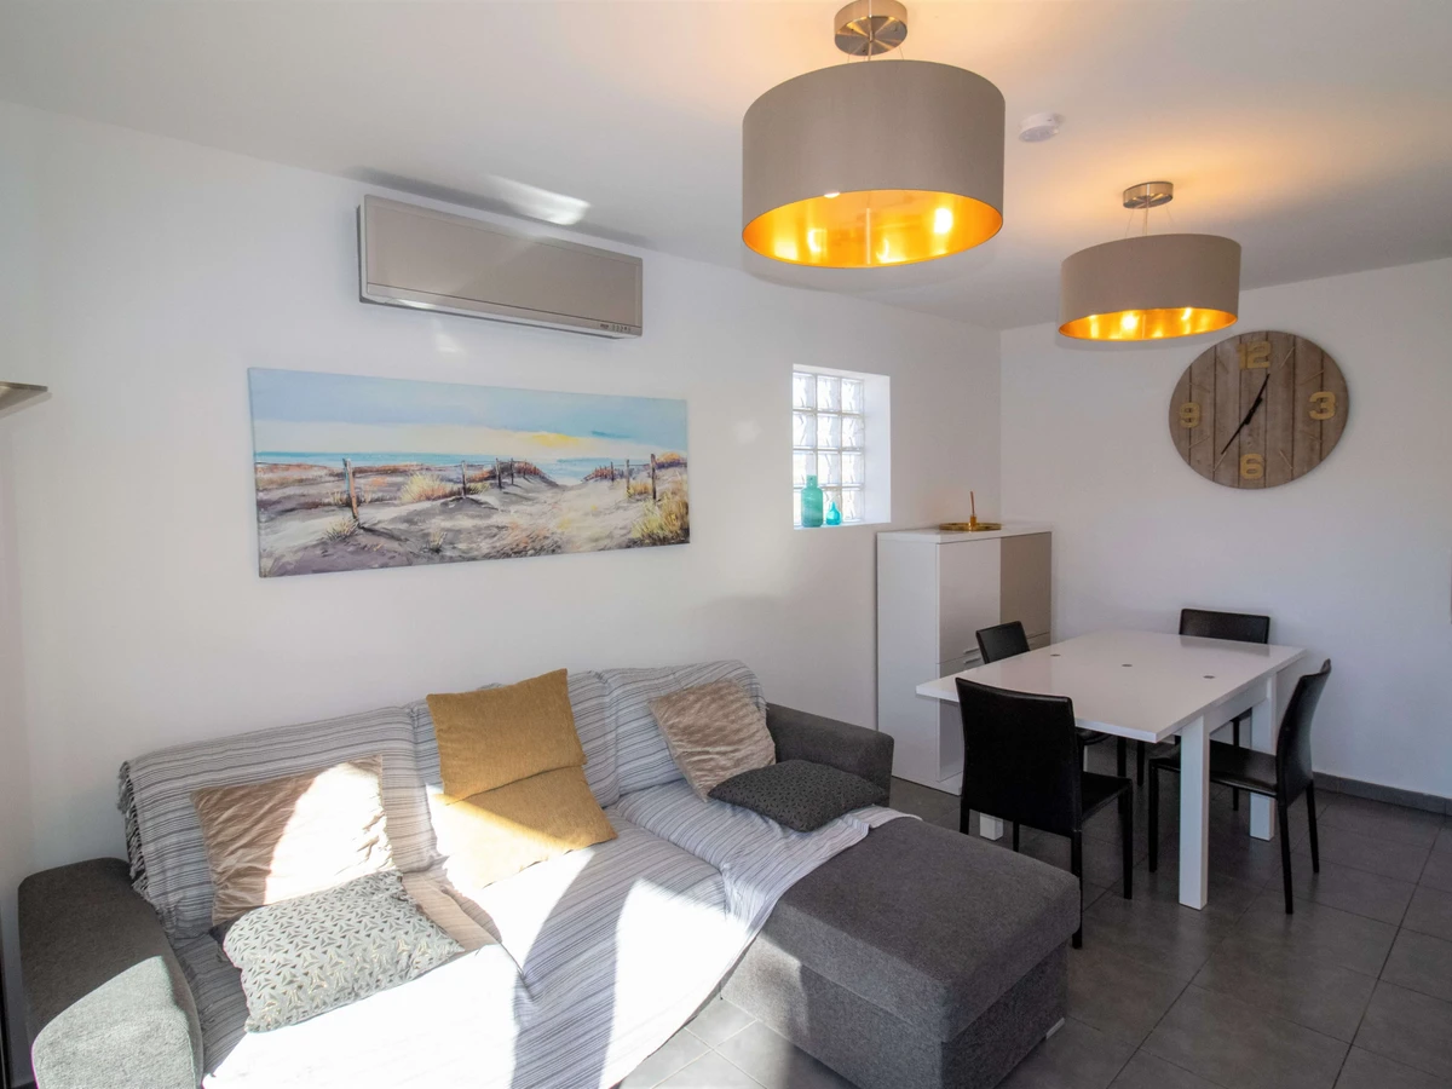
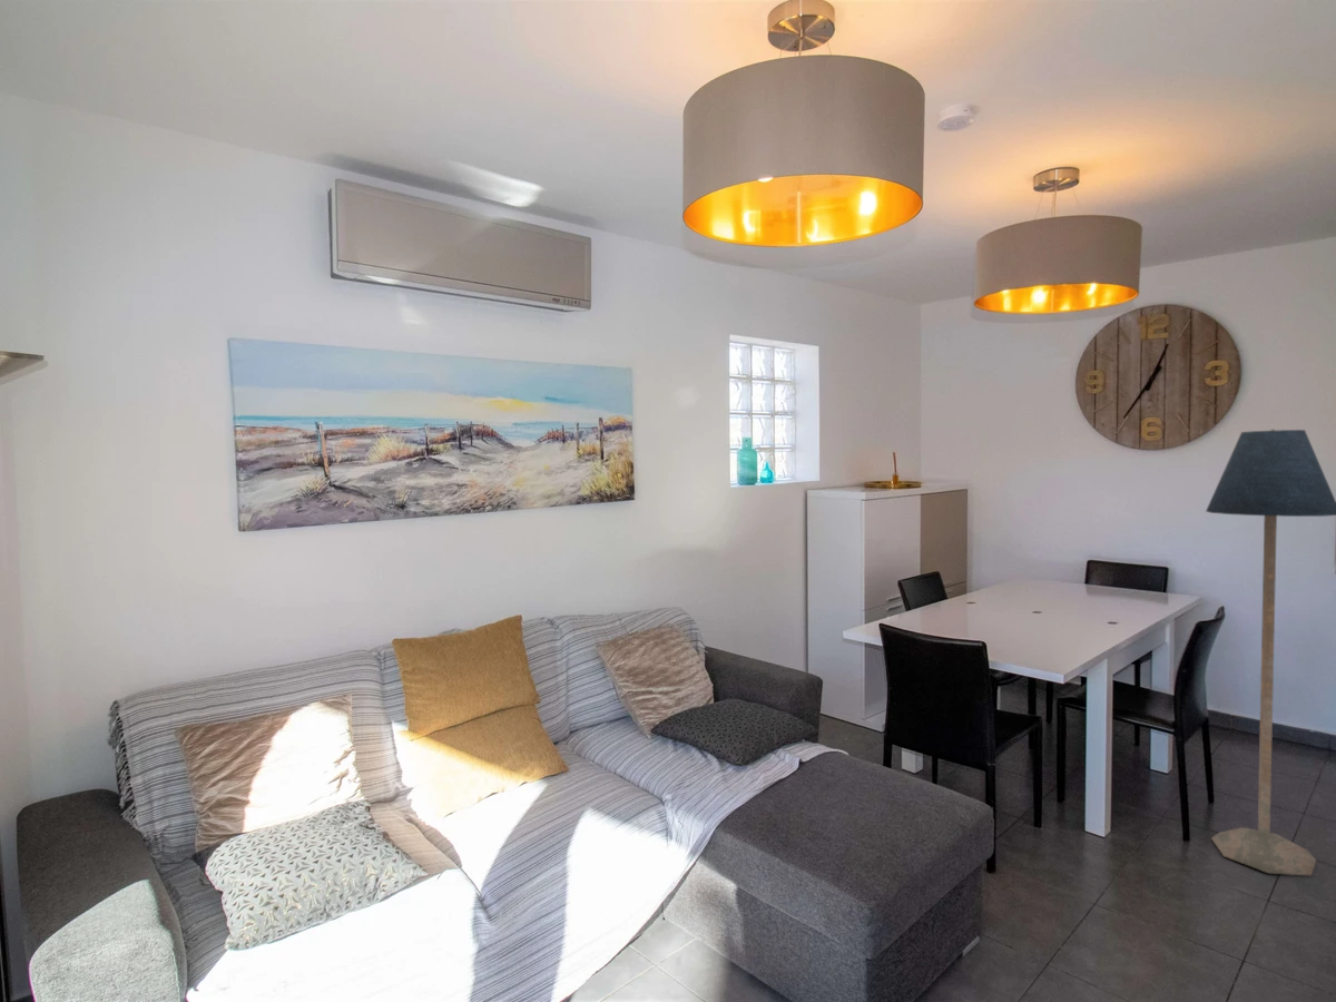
+ floor lamp (1268, 645)
